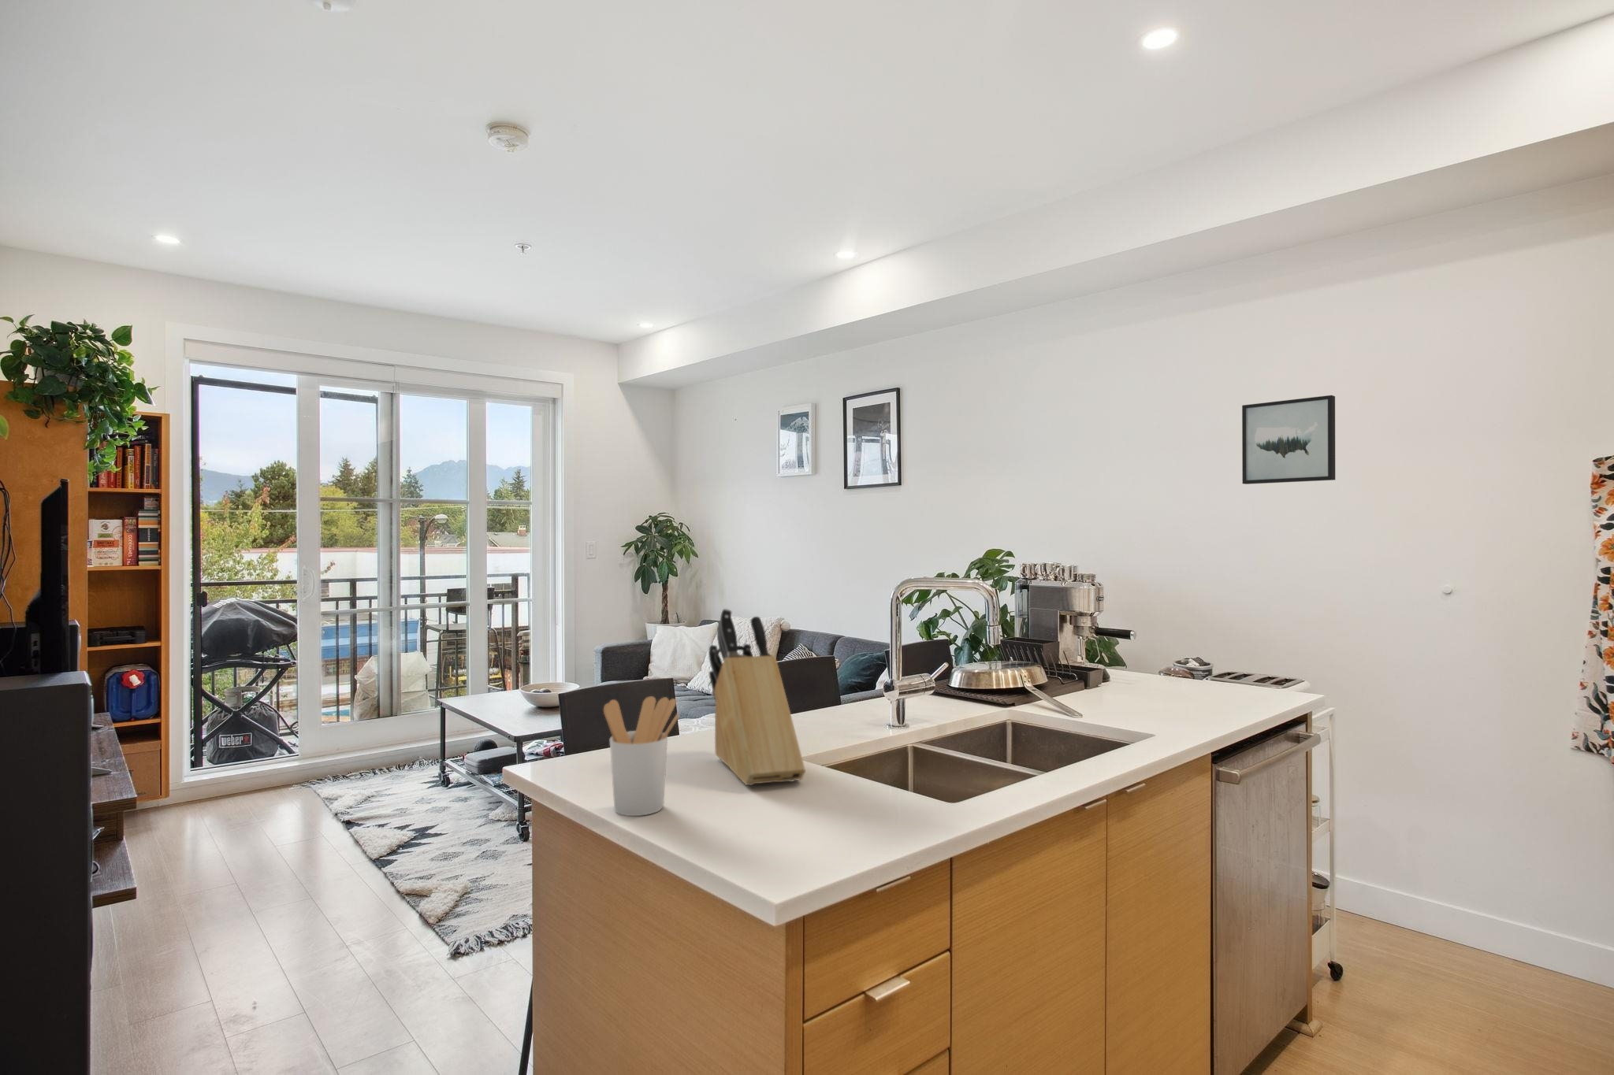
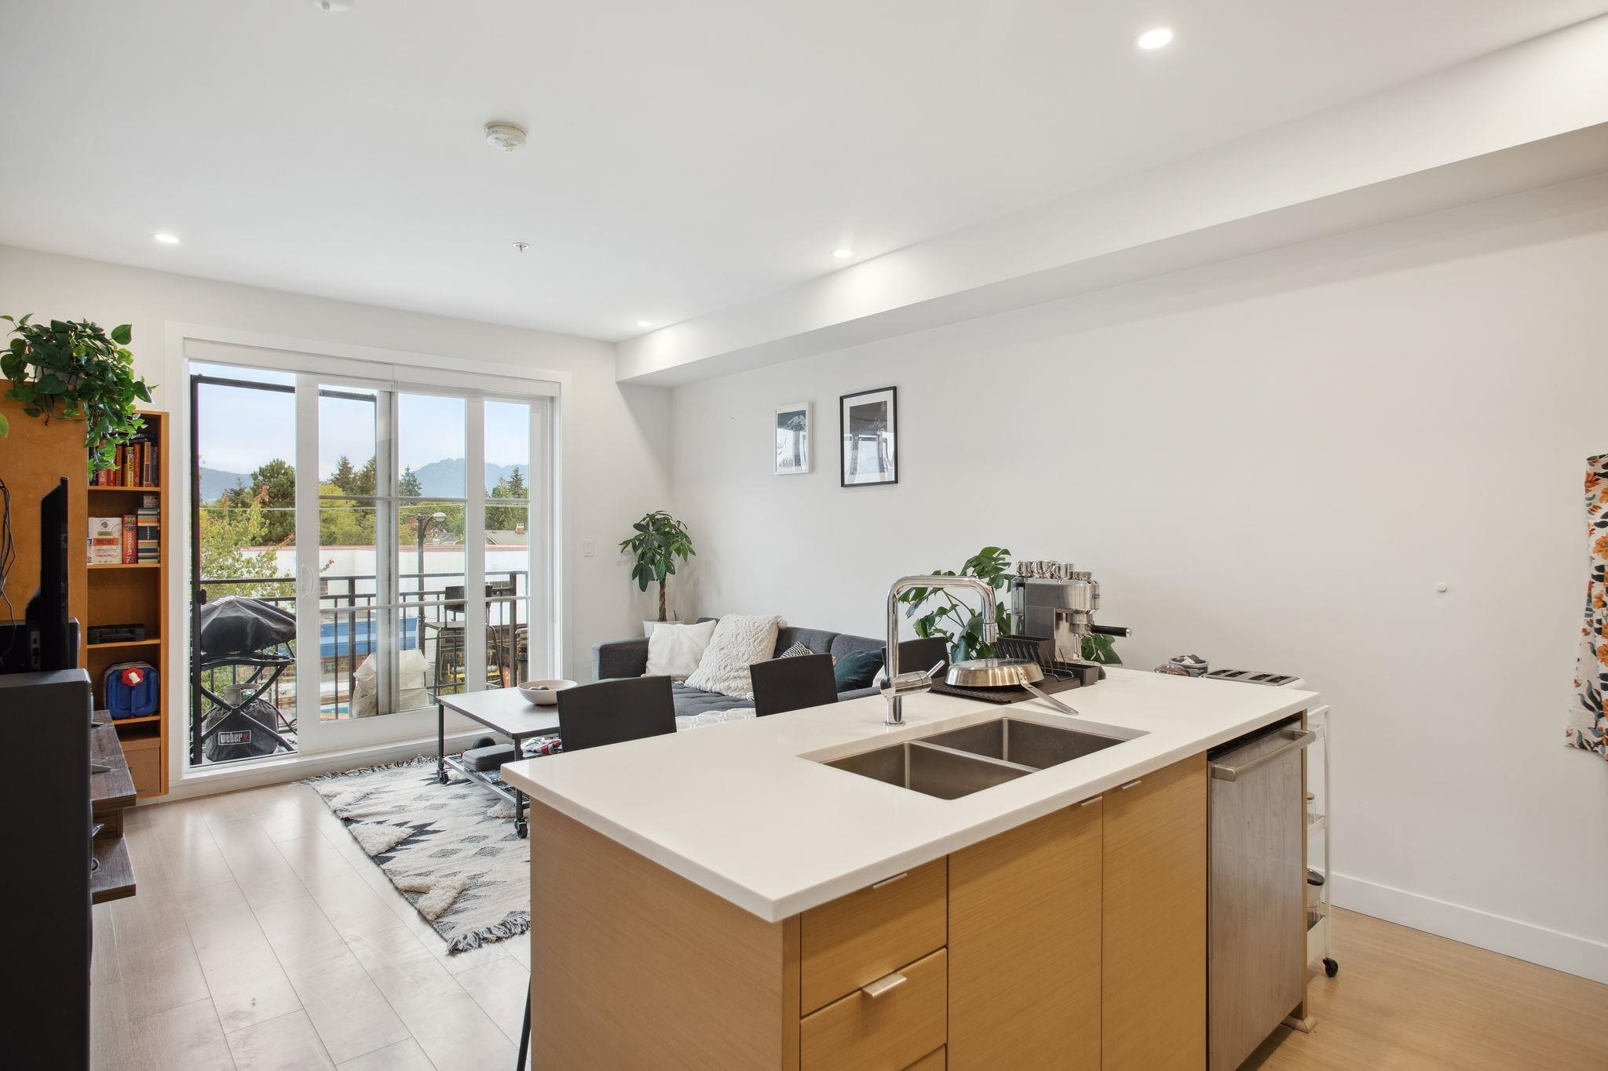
- knife block (751, 689)
- wall art (1286, 442)
- utensil holder (646, 751)
